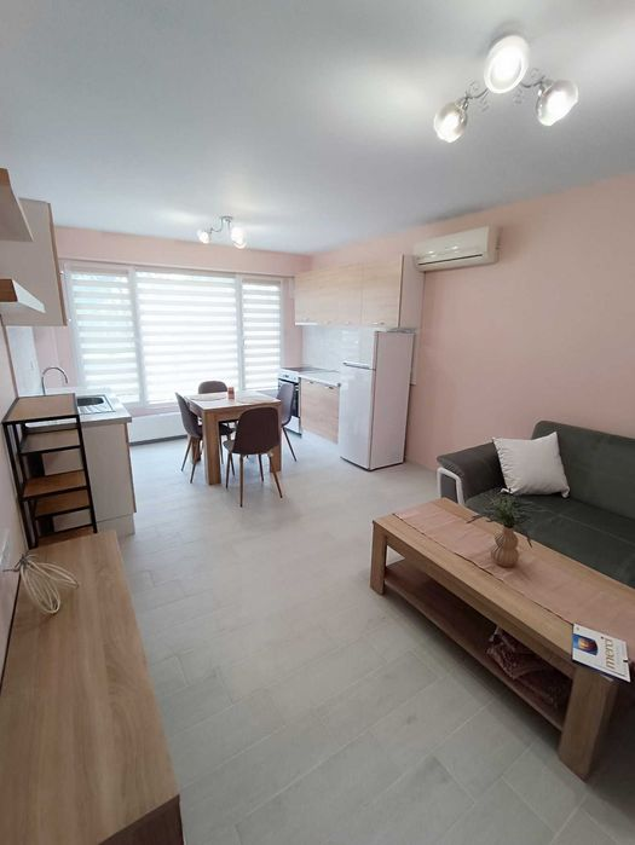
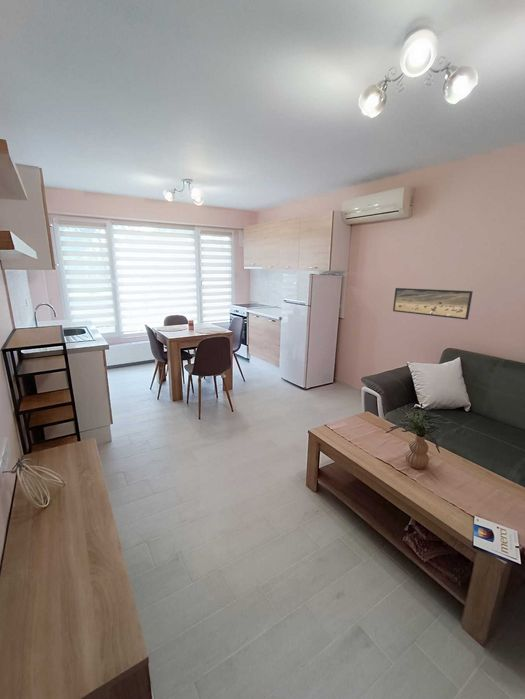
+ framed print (428, 302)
